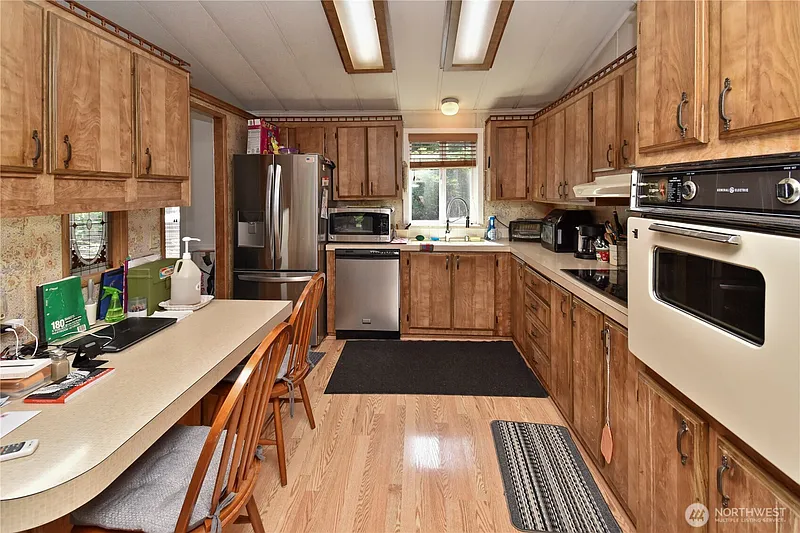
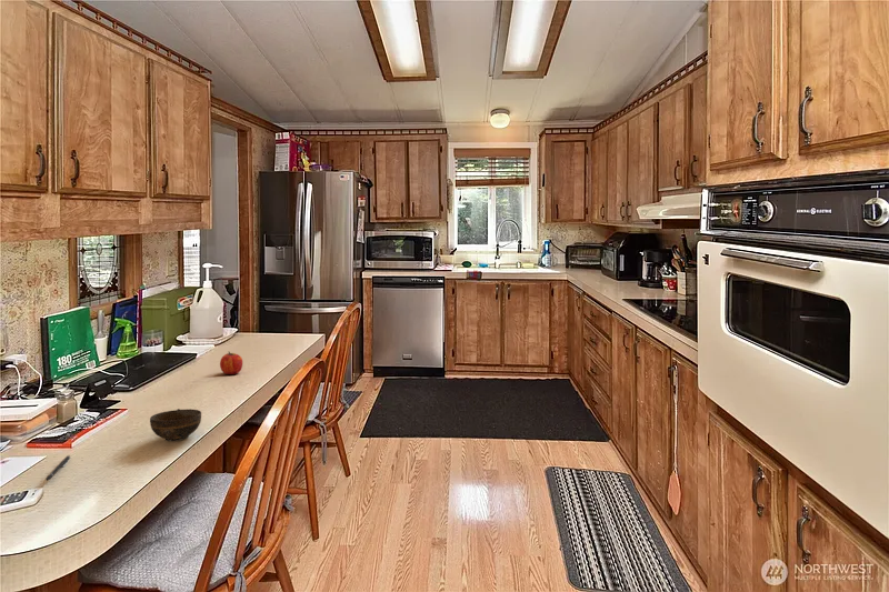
+ cup (177, 424)
+ pen (58, 468)
+ fruit (231, 362)
